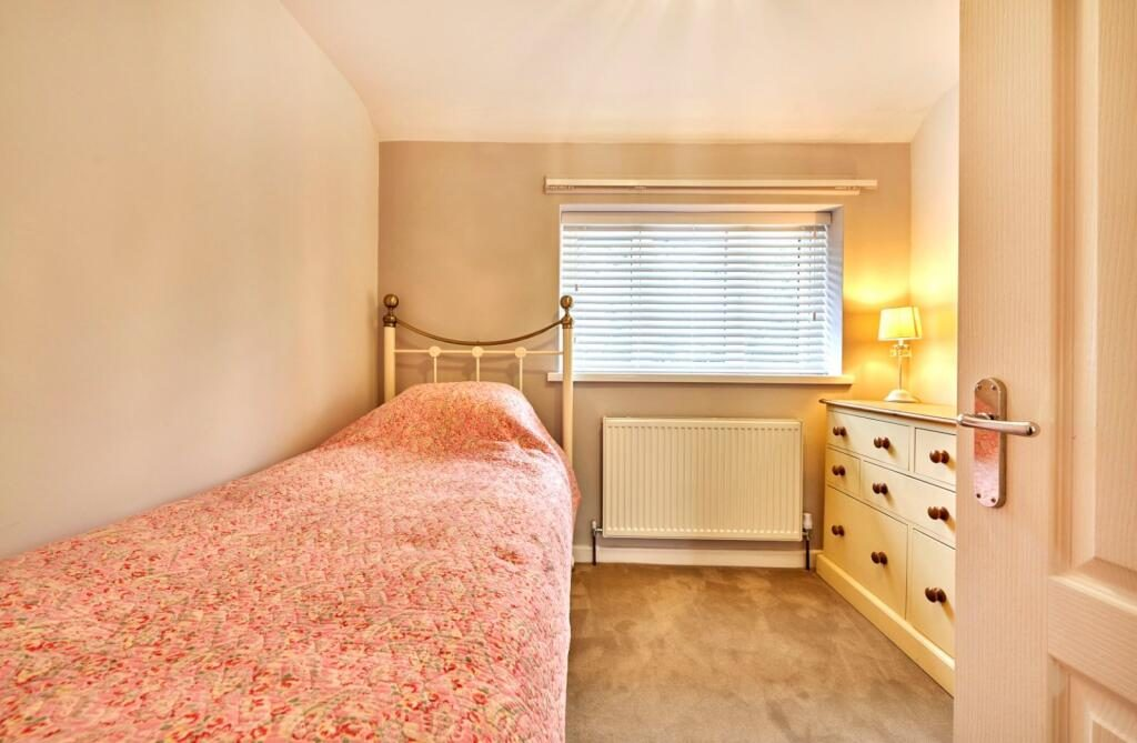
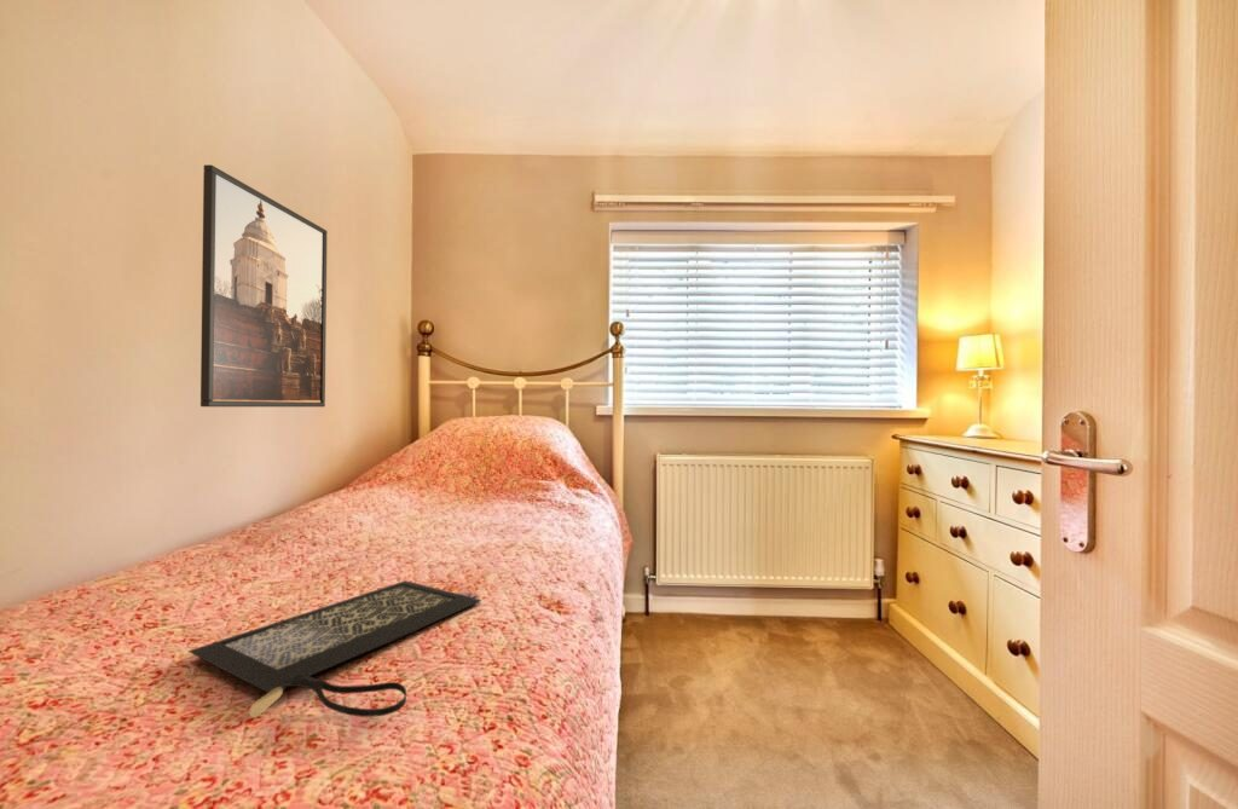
+ clutch bag (347, 626)
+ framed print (273, 304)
